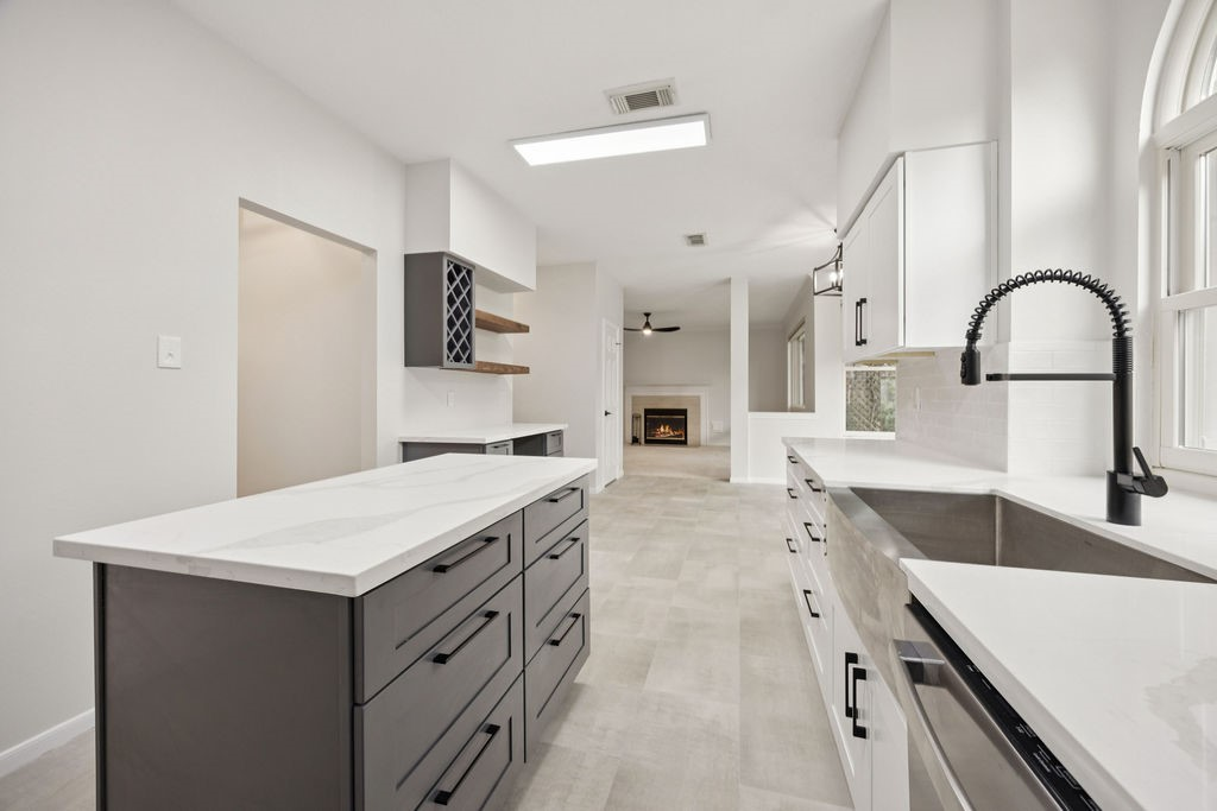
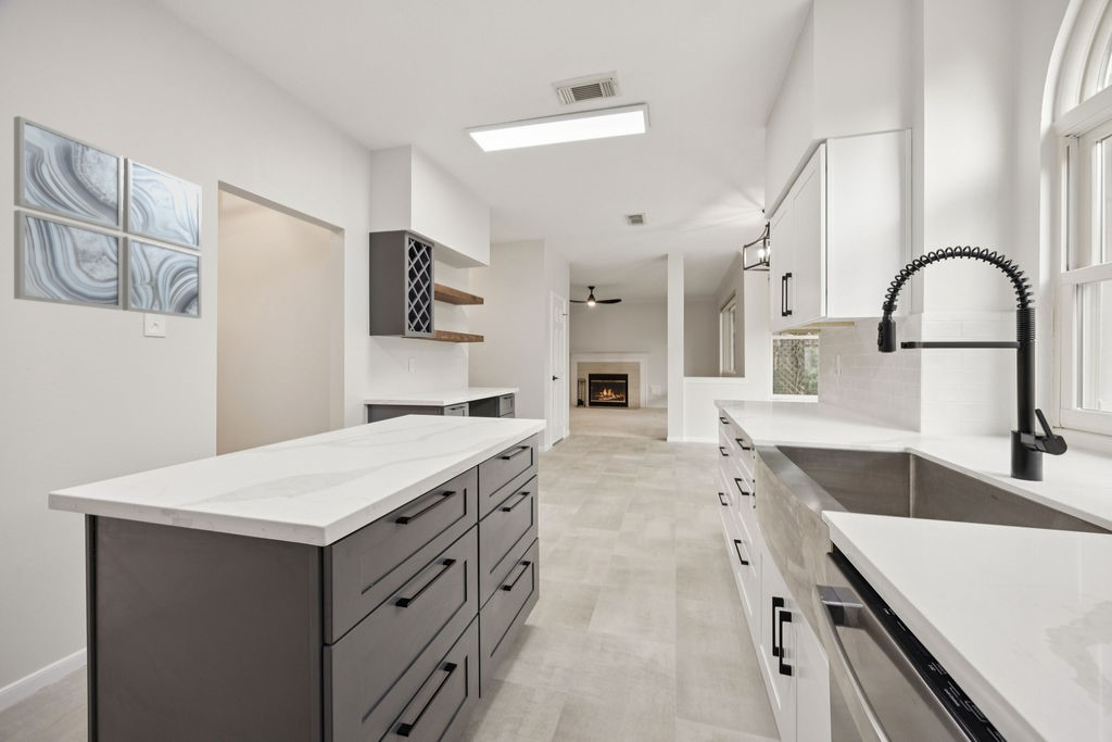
+ wall art (122, 235)
